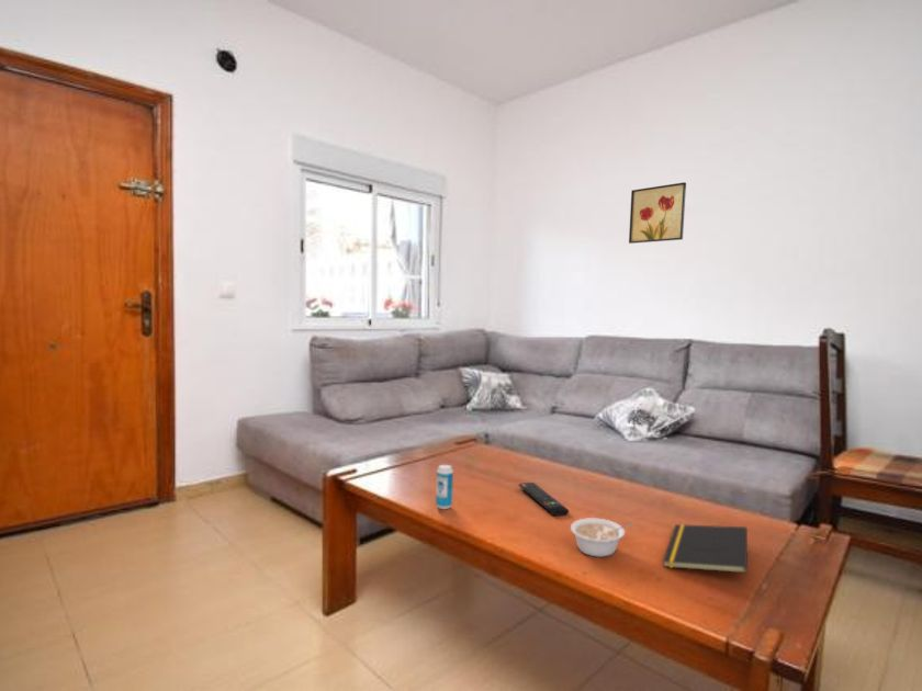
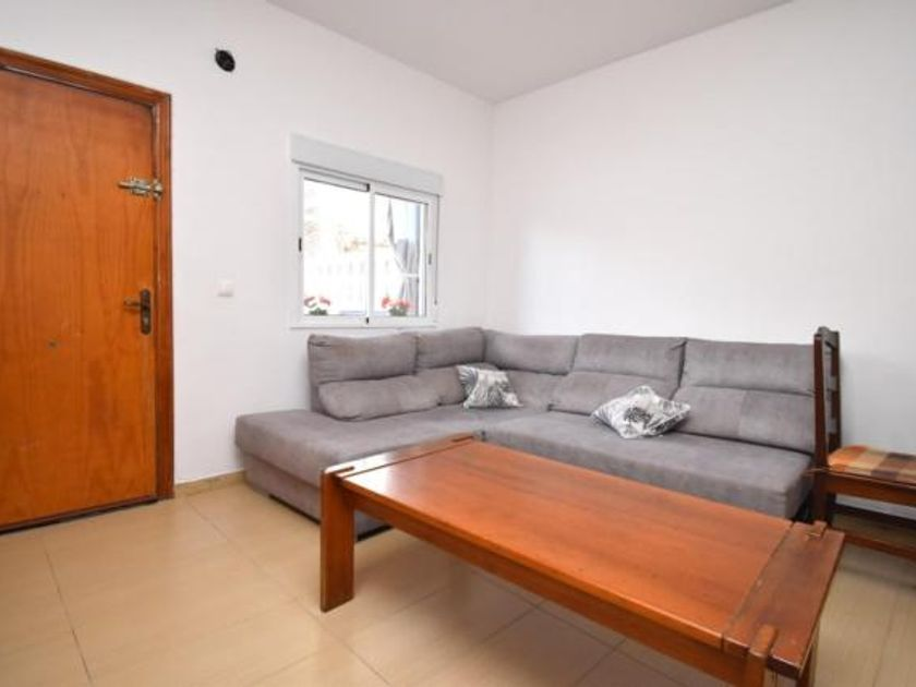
- notepad (707, 545)
- wall art (656, 214)
- remote control (541, 497)
- legume (598, 535)
- beverage can (443, 486)
